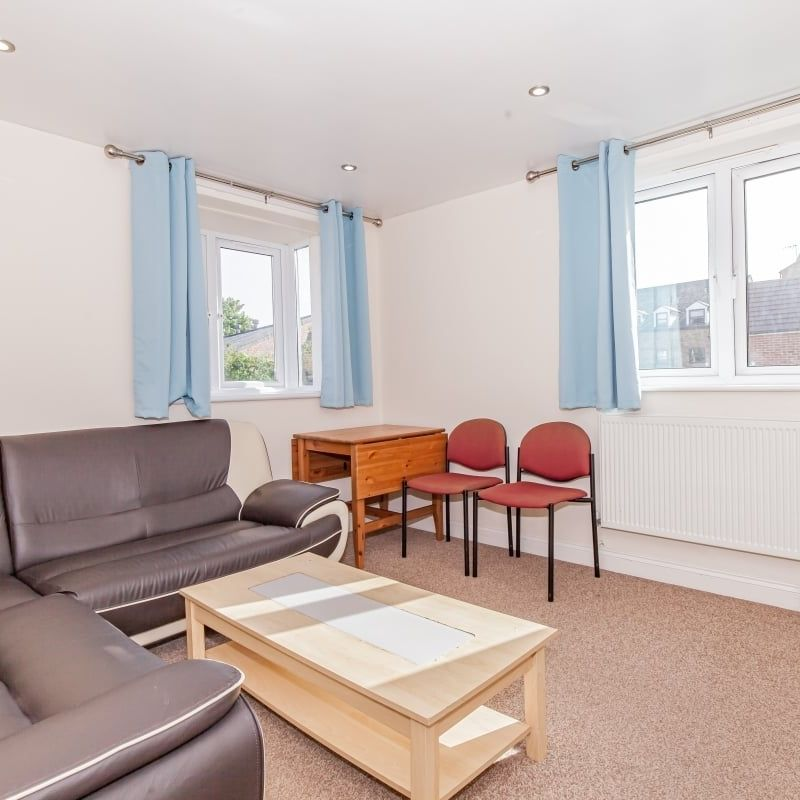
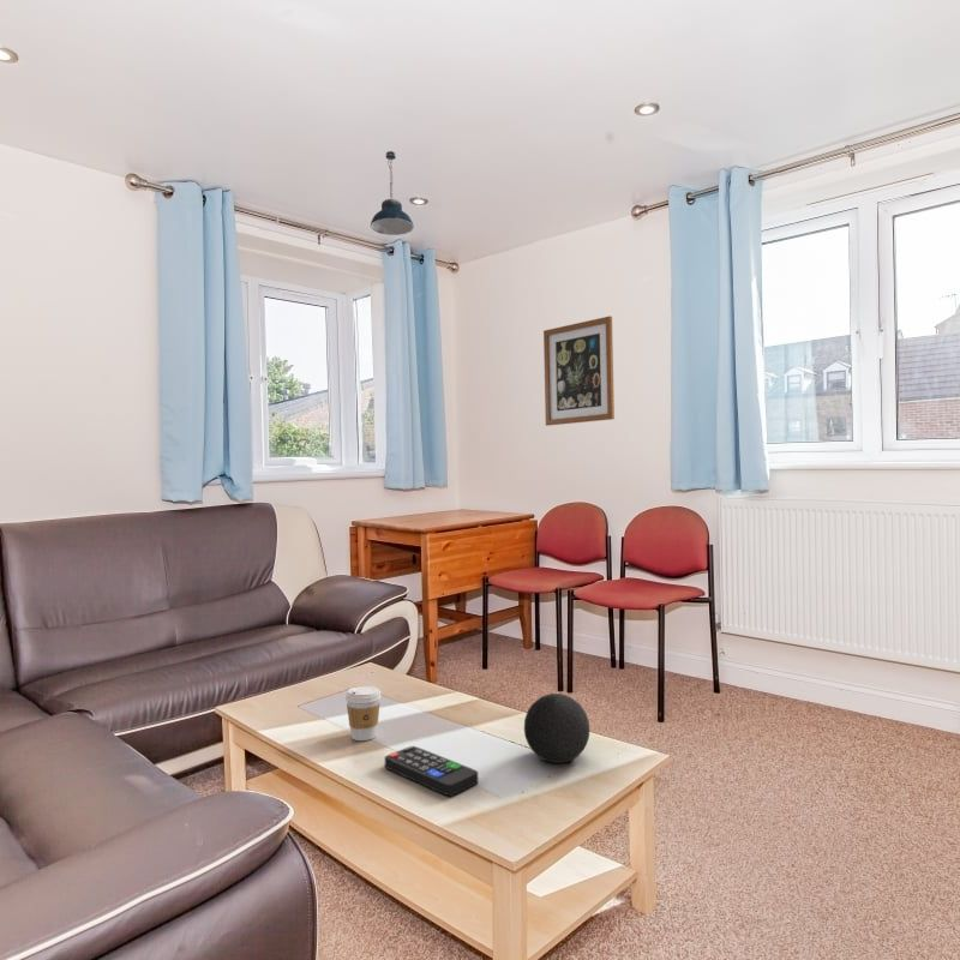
+ decorative ball (556, 727)
+ wall art (577, 372)
+ remote control (430, 768)
+ pendant light (390, 190)
+ coffee cup (364, 712)
